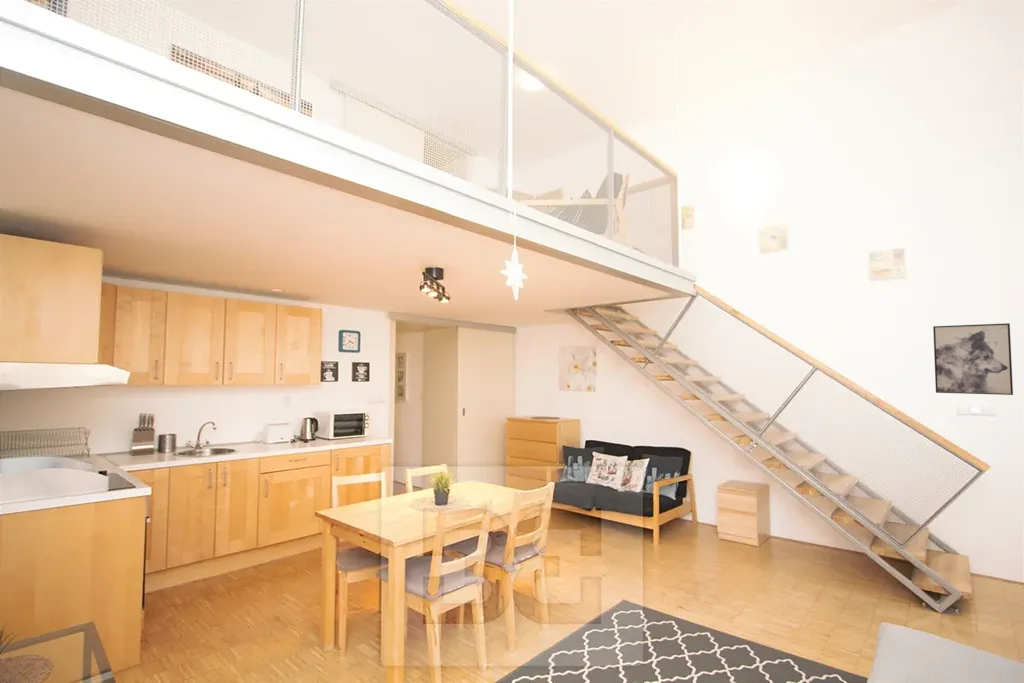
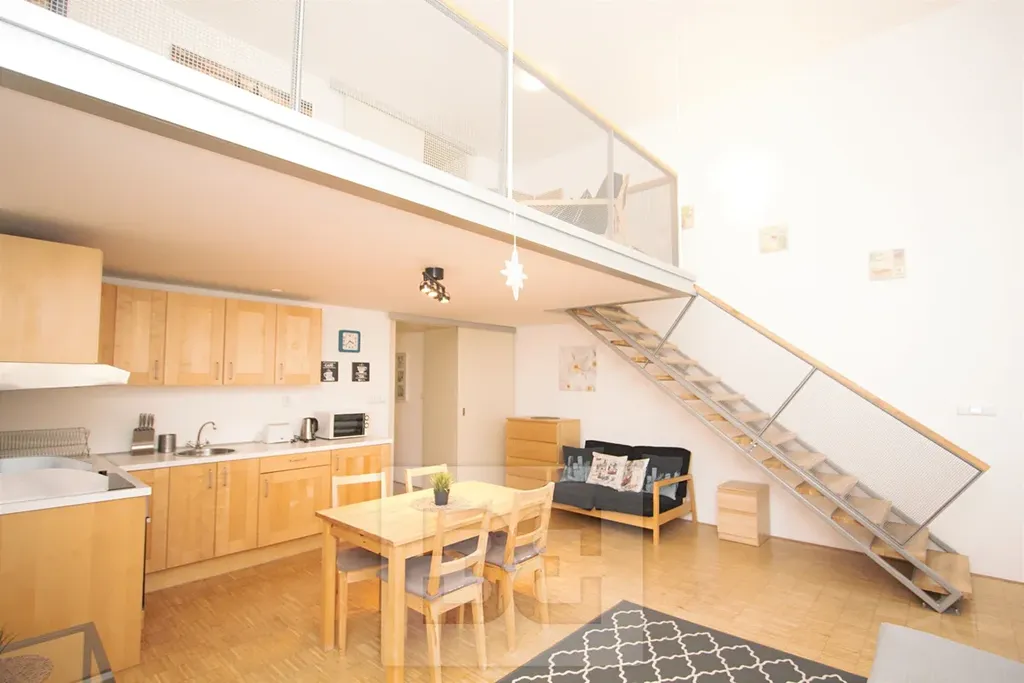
- wall art (971, 359)
